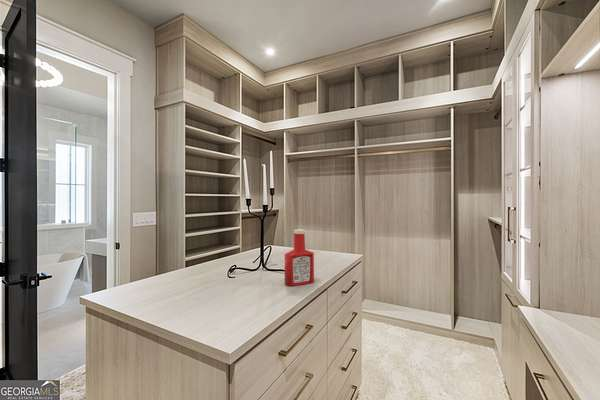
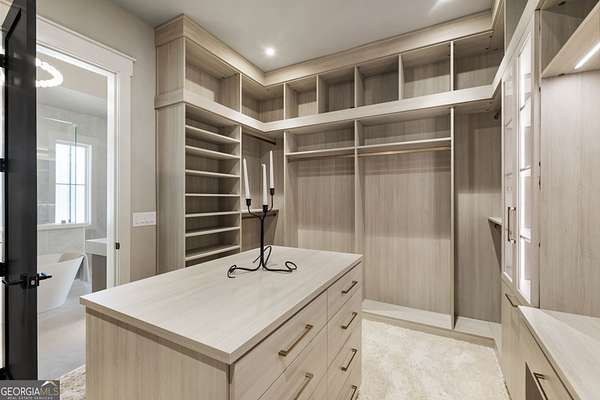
- soap bottle (299, 256)
